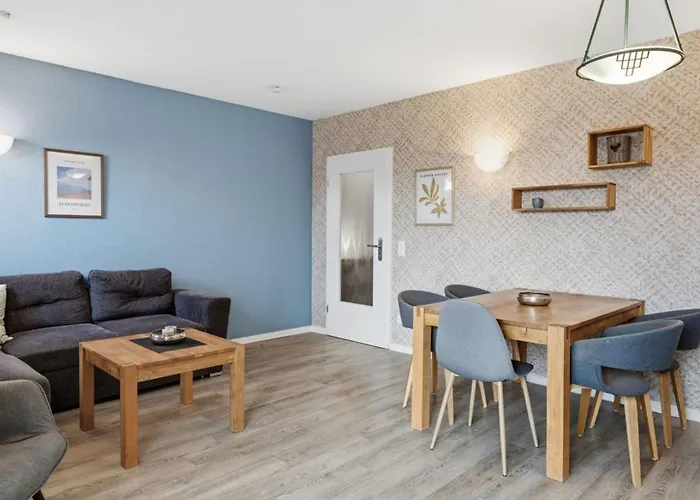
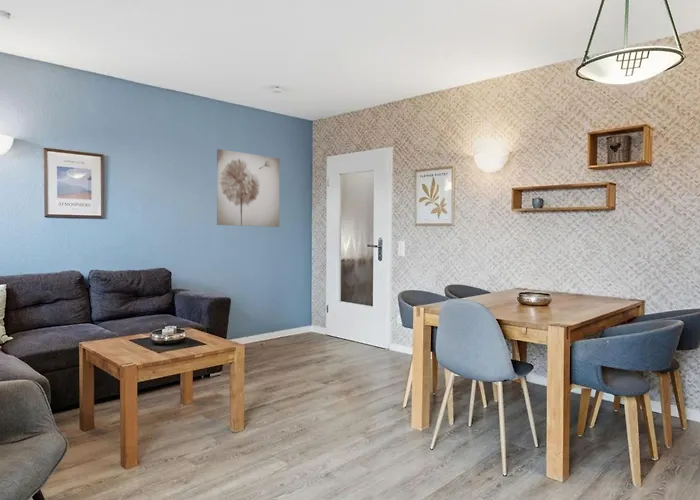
+ wall art (249, 190)
